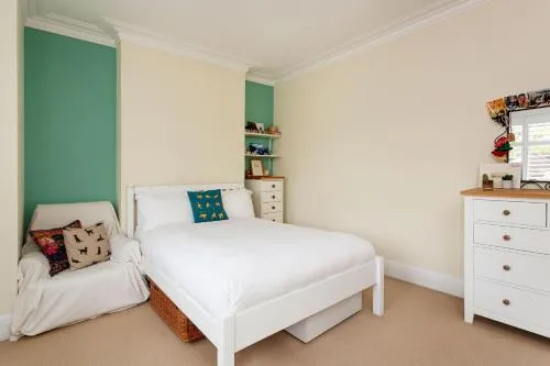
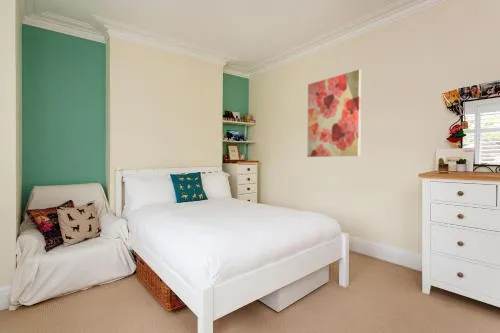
+ wall art (331, 117)
